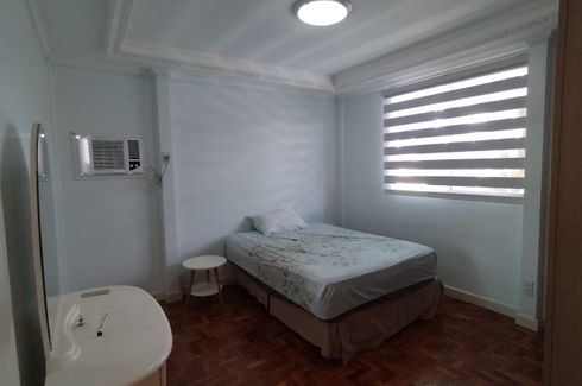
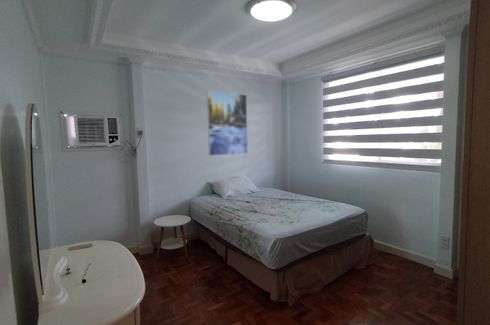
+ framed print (228, 124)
